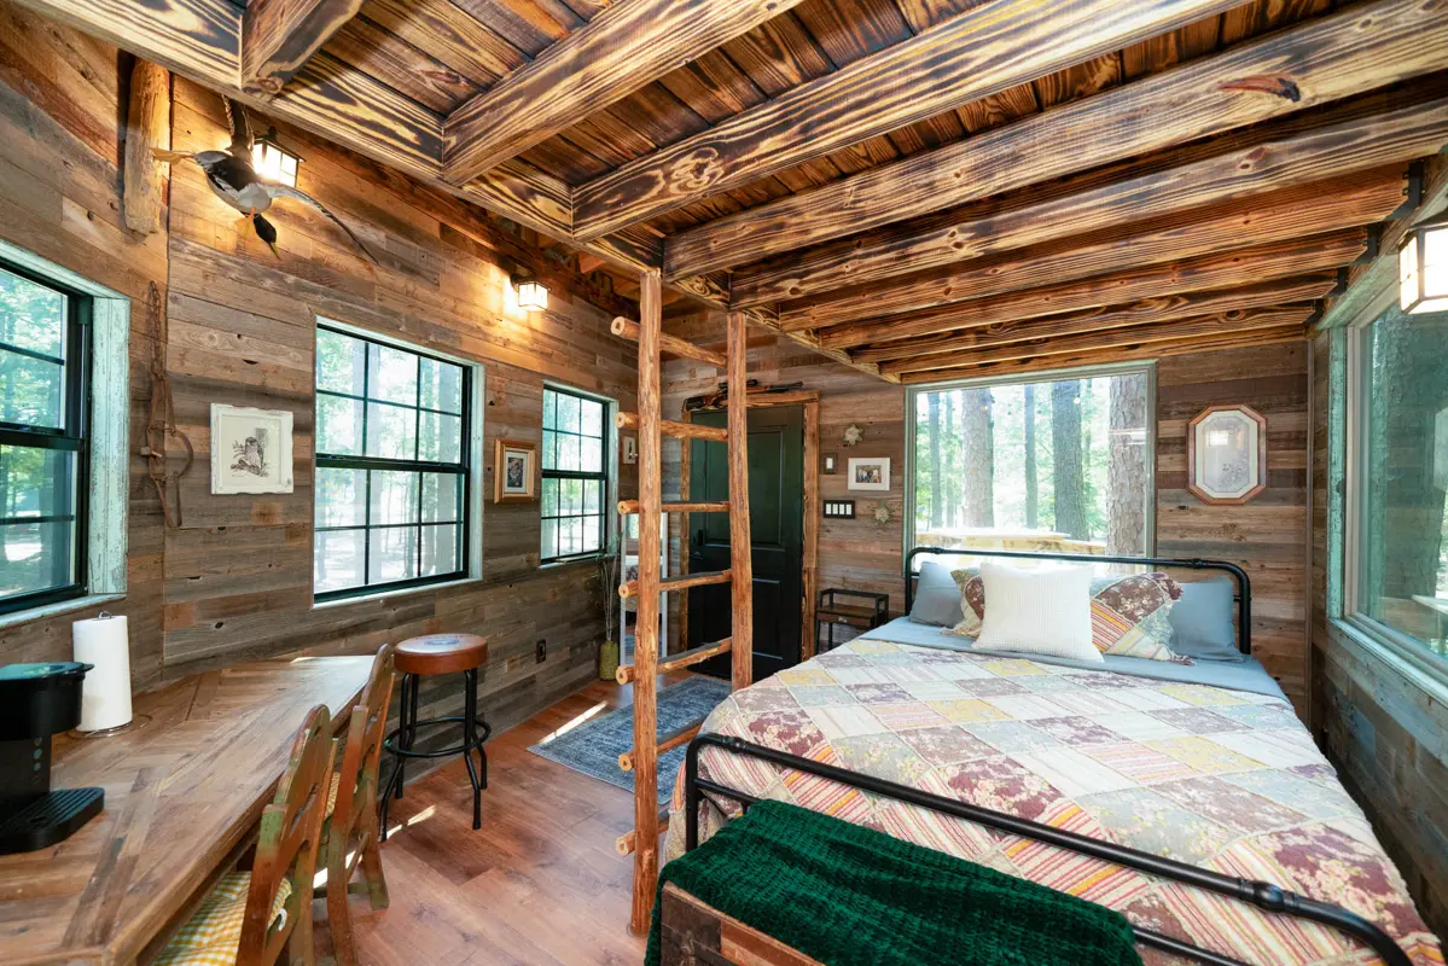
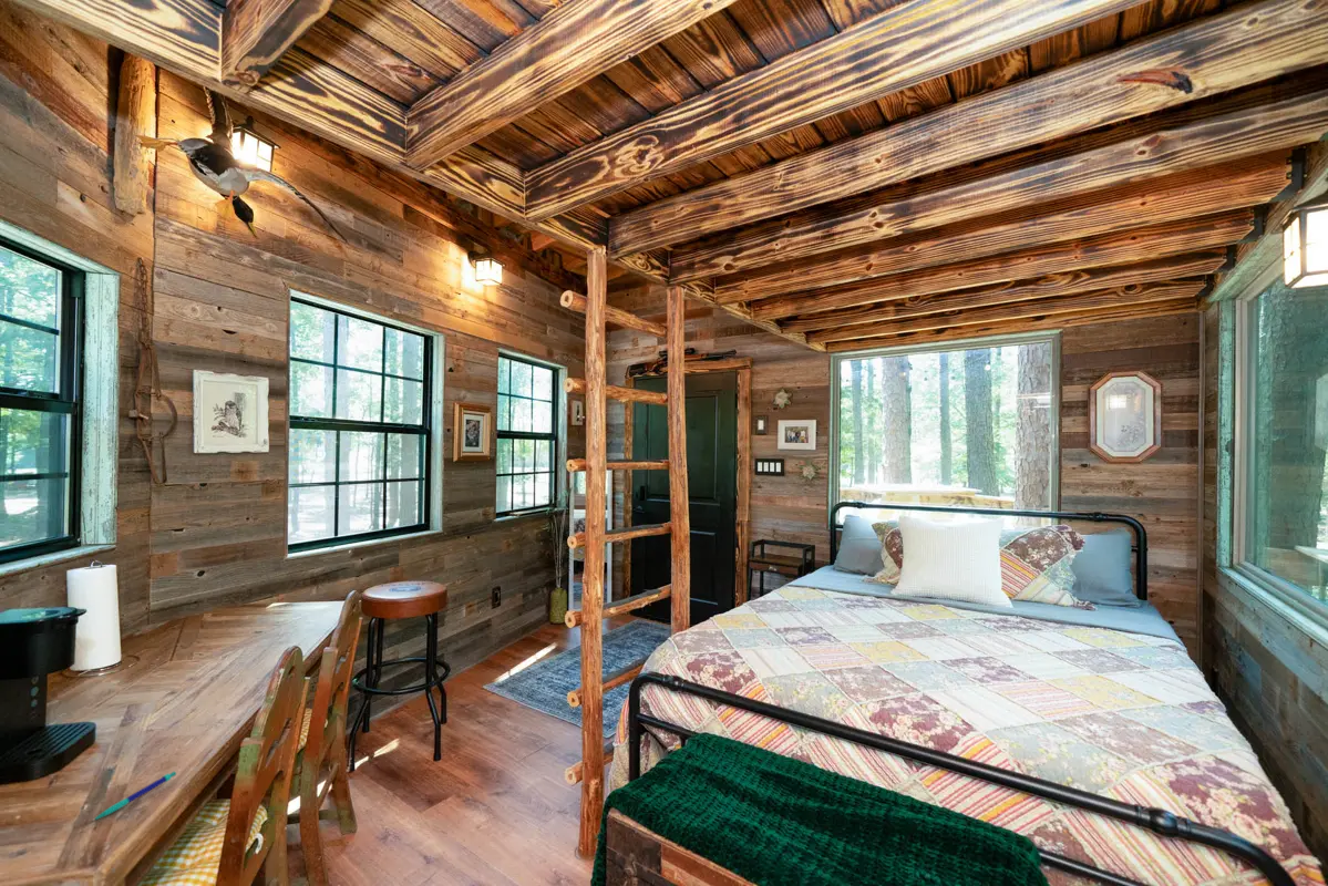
+ pen (135, 794)
